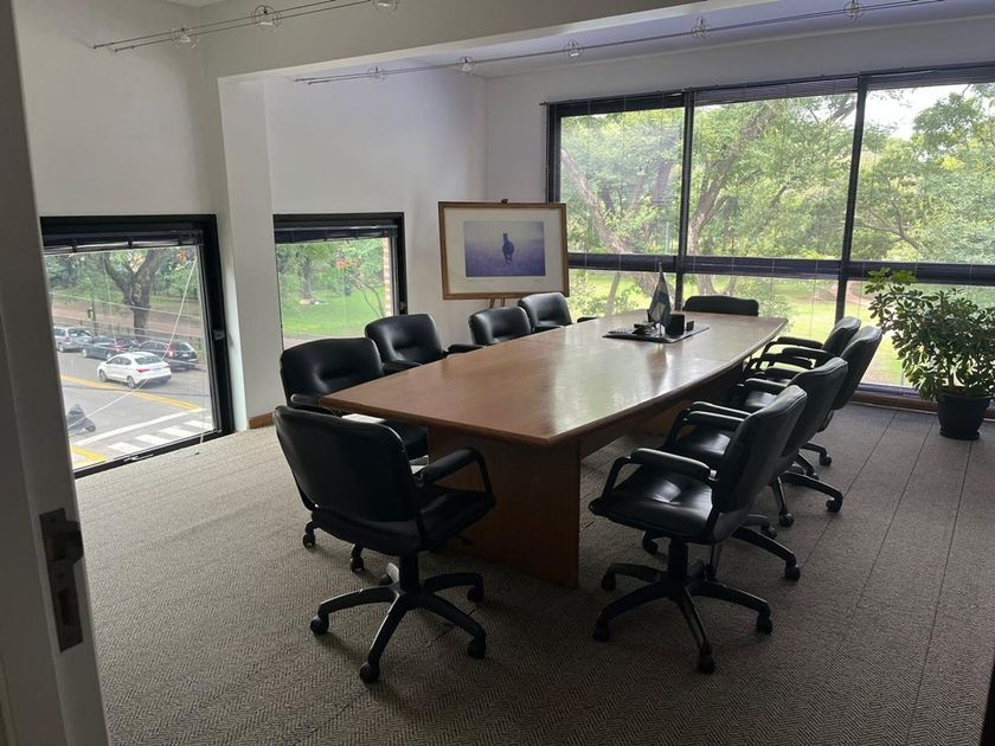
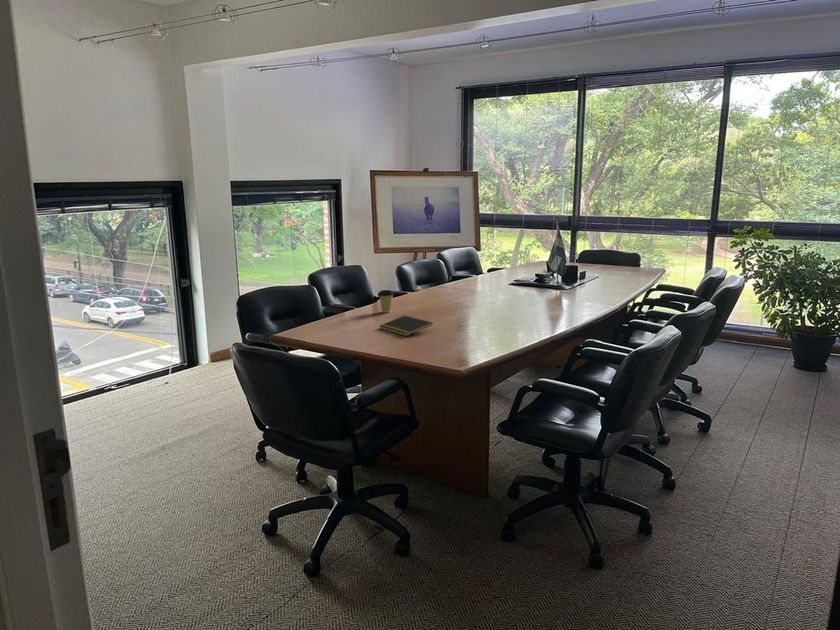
+ notepad (405, 325)
+ coffee cup (386, 301)
